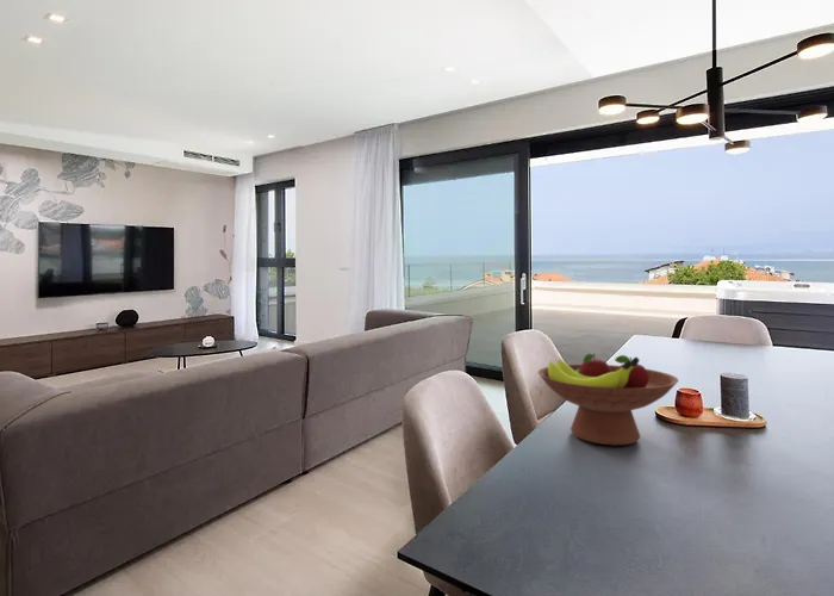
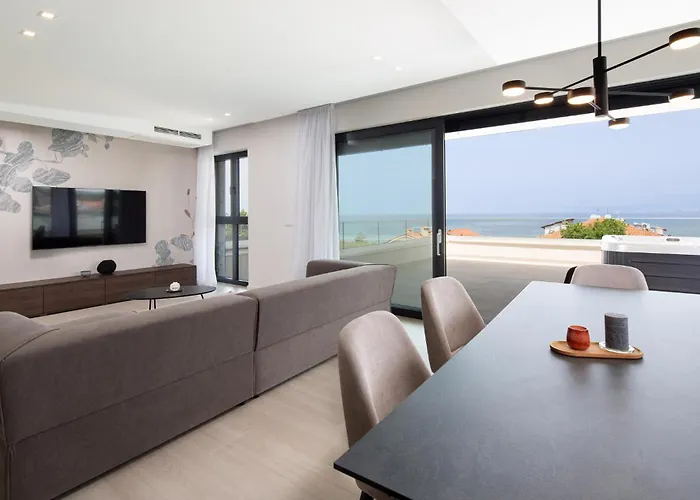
- fruit bowl (604, 392)
